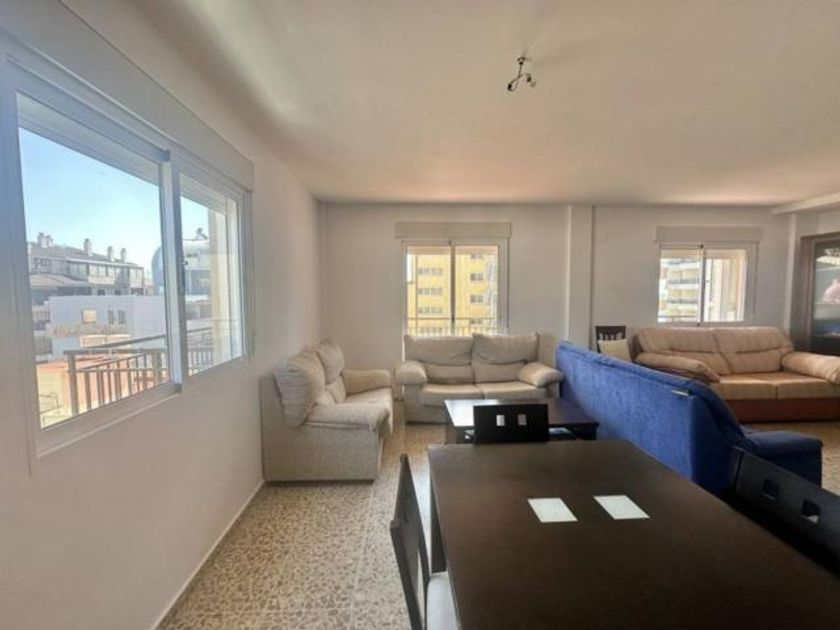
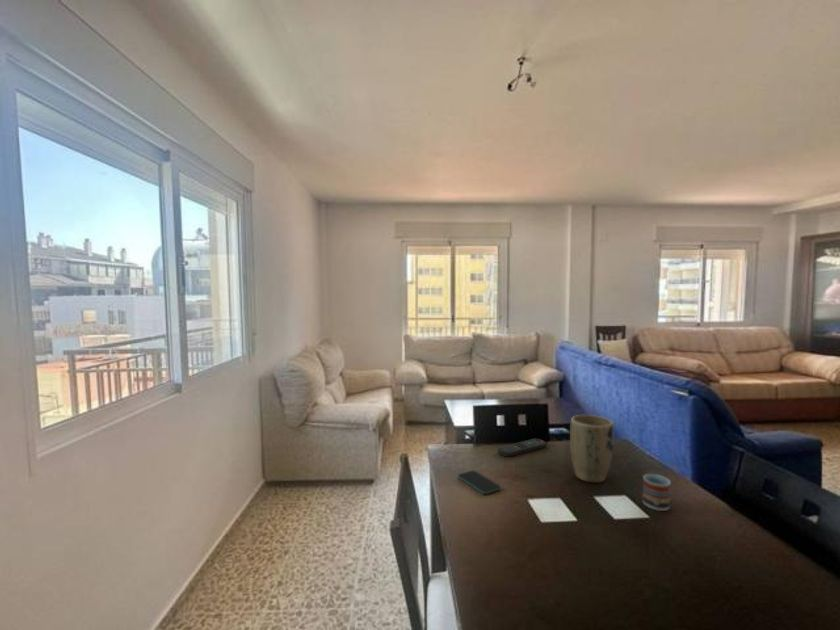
+ cup (653, 489)
+ remote control (522, 447)
+ plant pot (591, 448)
+ smartphone (478, 481)
